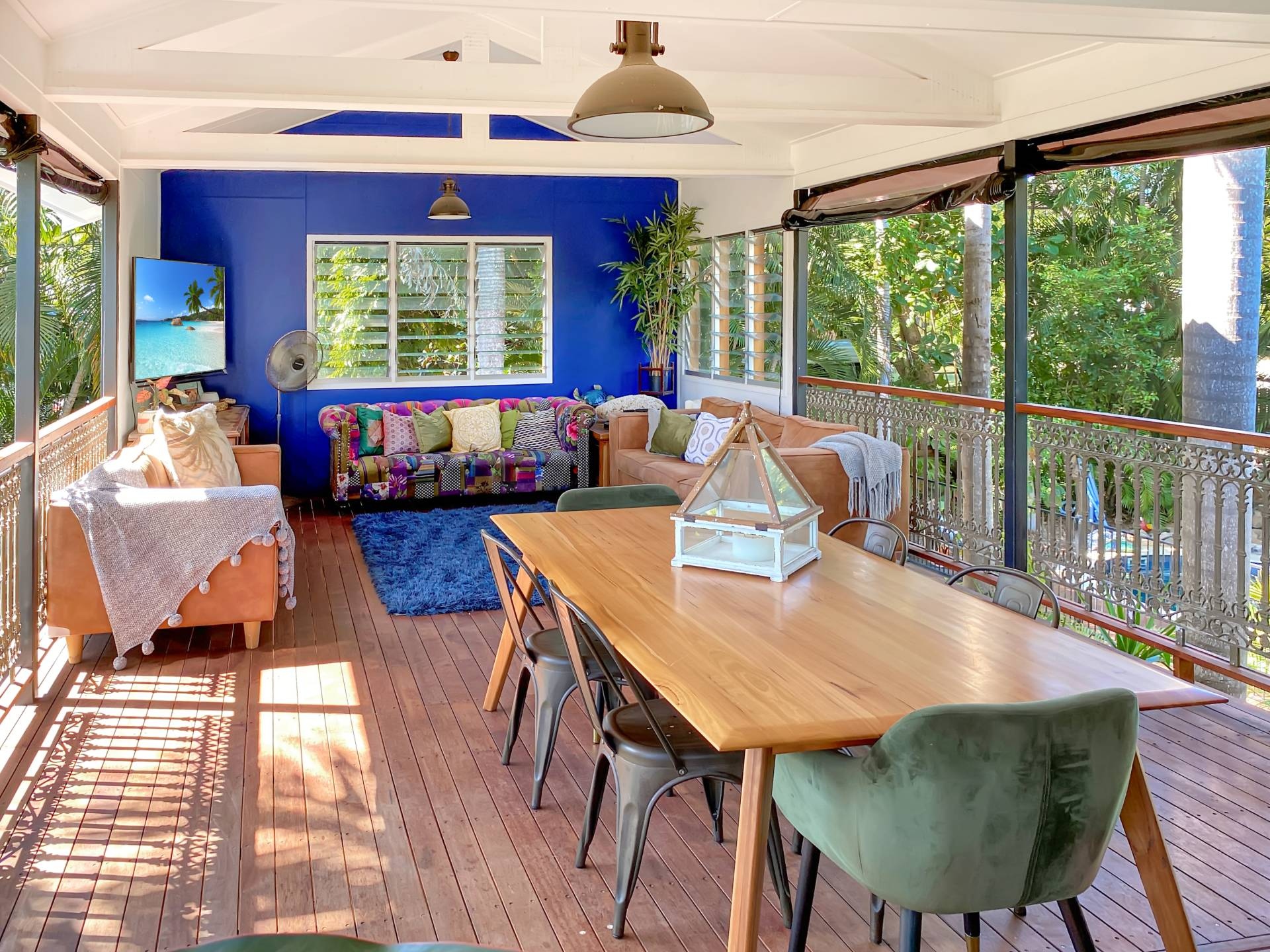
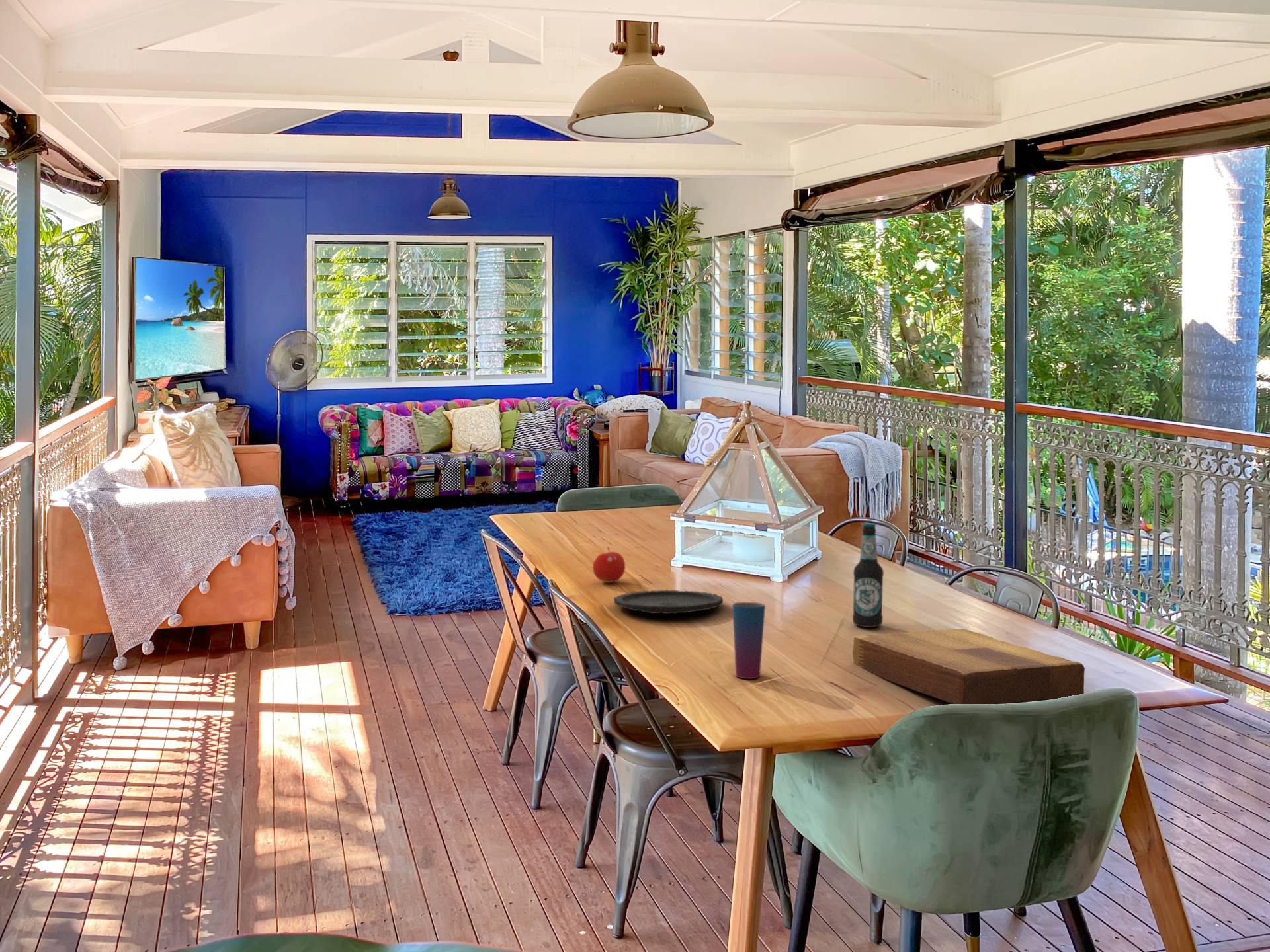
+ cutting board (962, 663)
+ plate (668, 602)
+ cup (748, 640)
+ bottle (868, 575)
+ fruit (609, 564)
